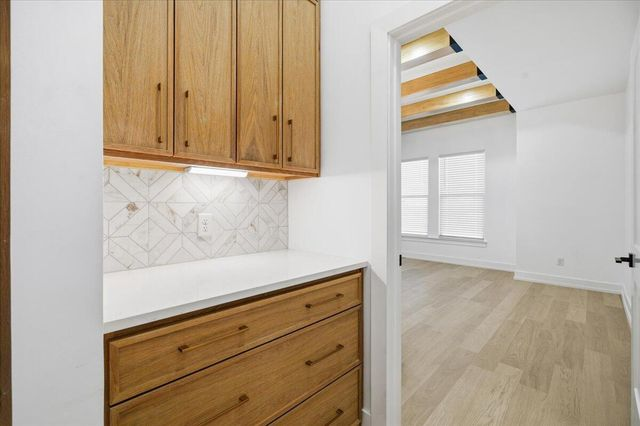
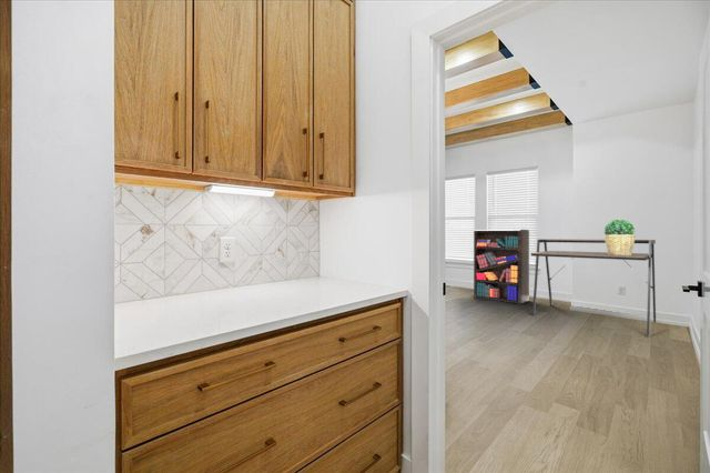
+ desk (590, 258)
+ potted plant (619, 236)
+ bookshelf (500, 264)
